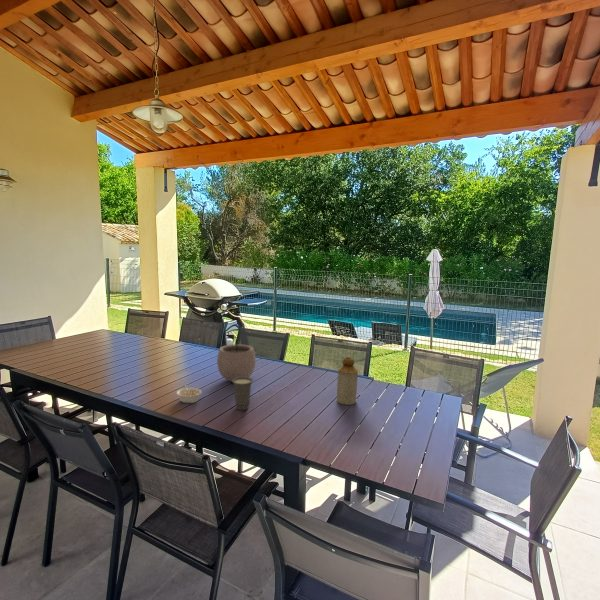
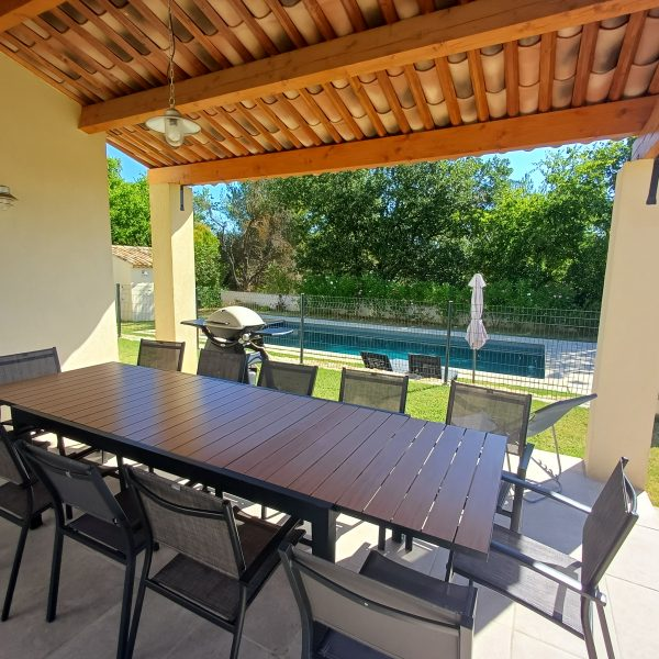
- cup (242, 394)
- plant pot (236, 357)
- legume (188, 395)
- bottle (347, 379)
